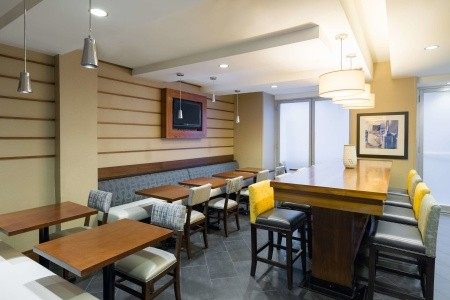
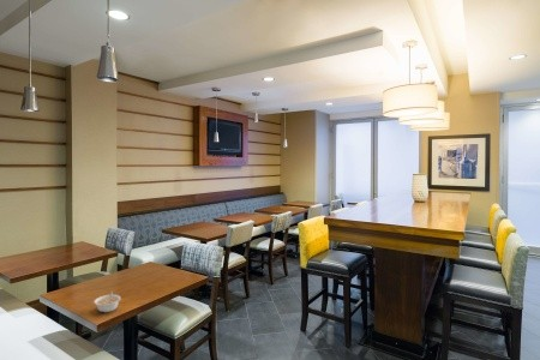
+ legume (107, 302)
